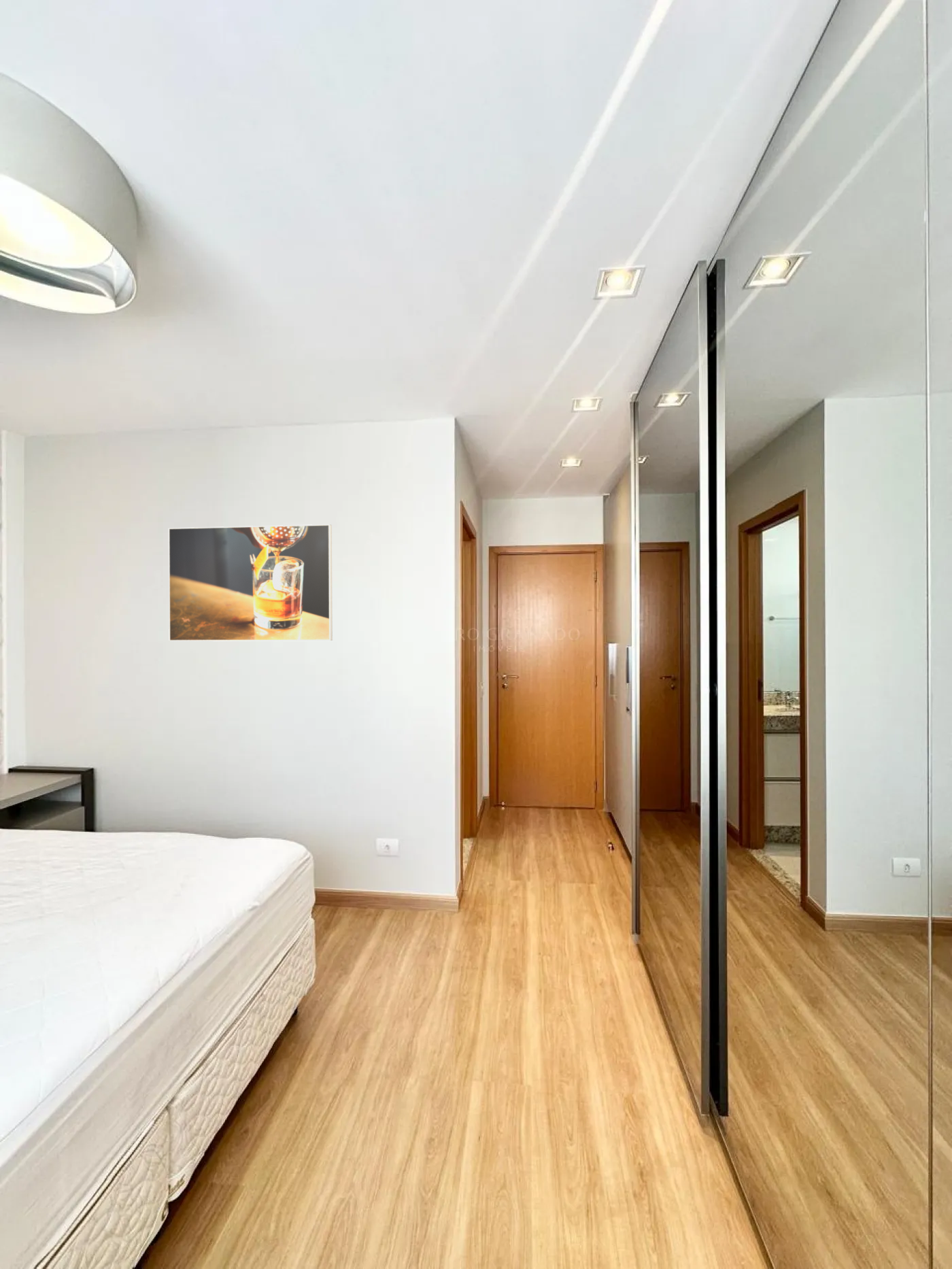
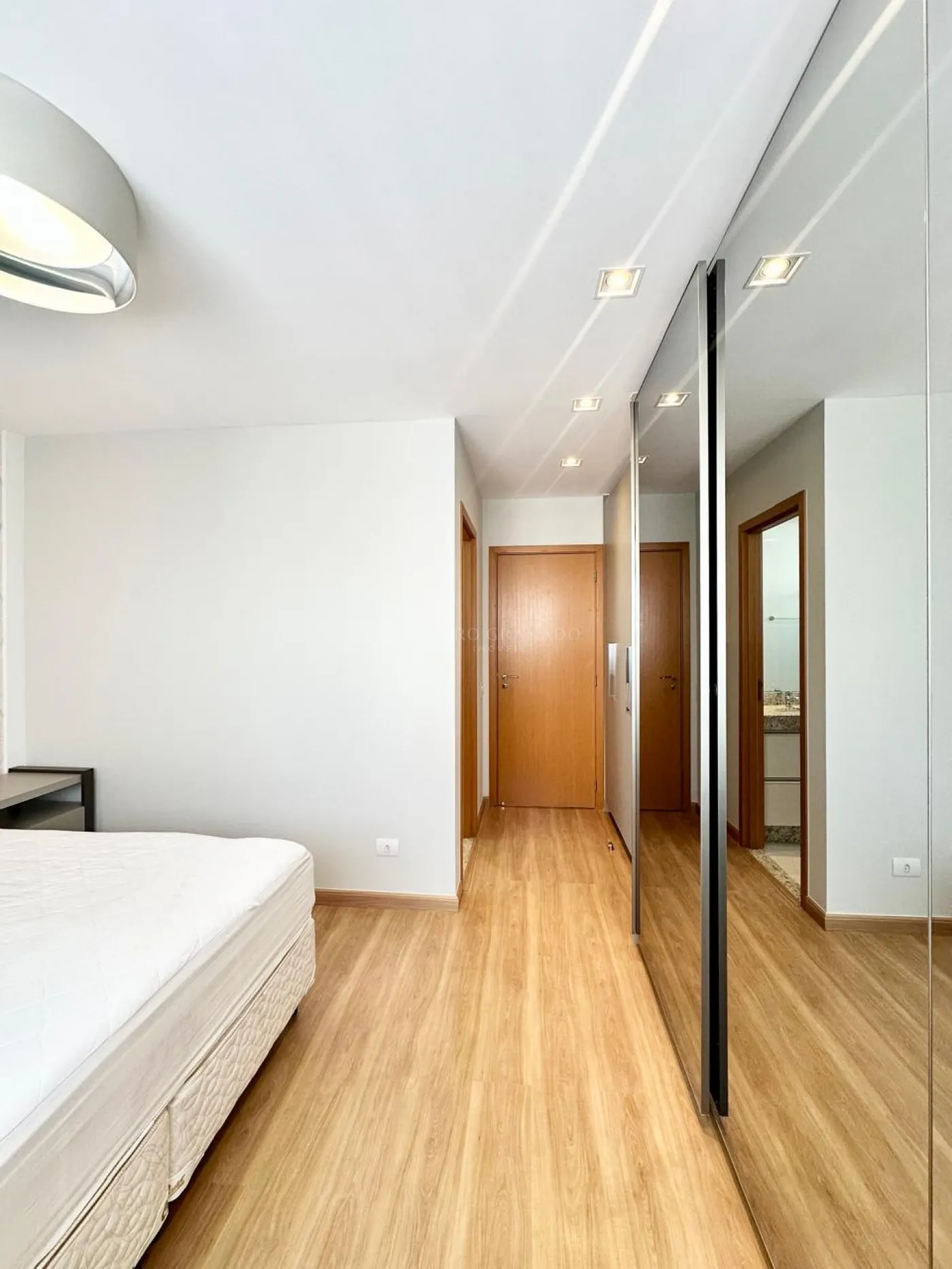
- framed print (250, 583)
